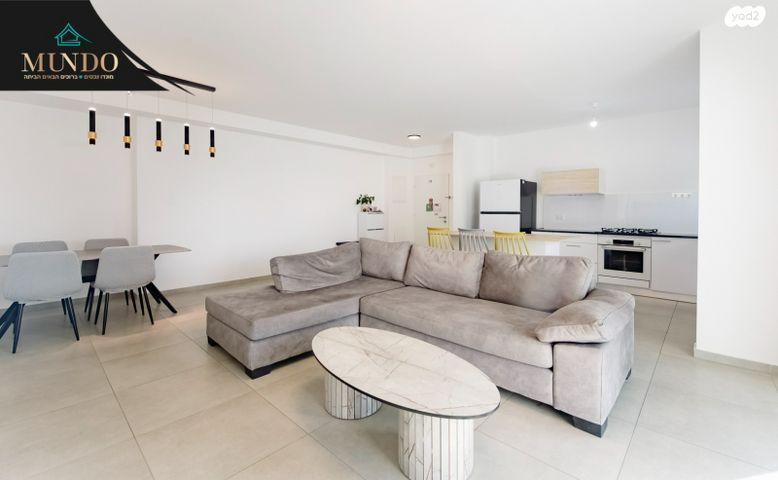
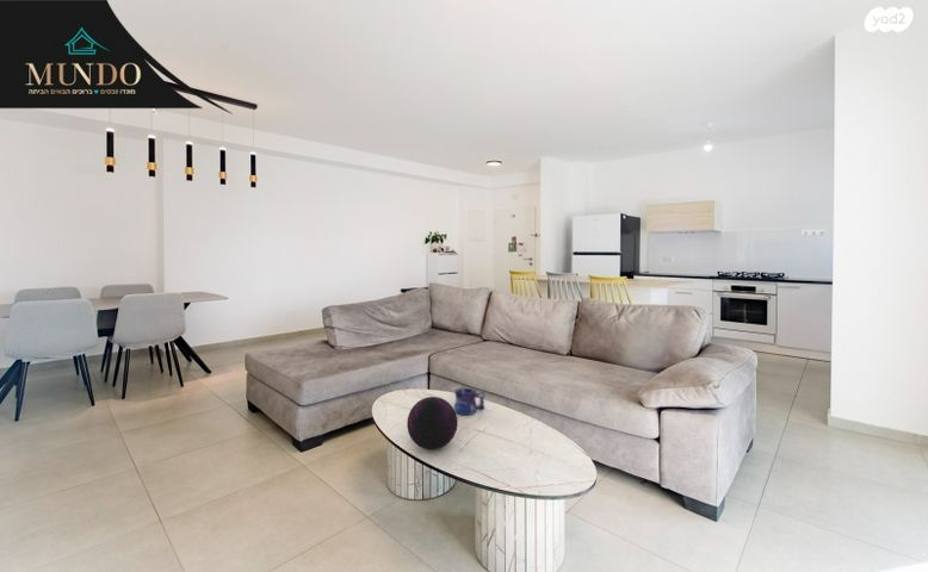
+ decorative orb (432, 422)
+ mug (468, 399)
